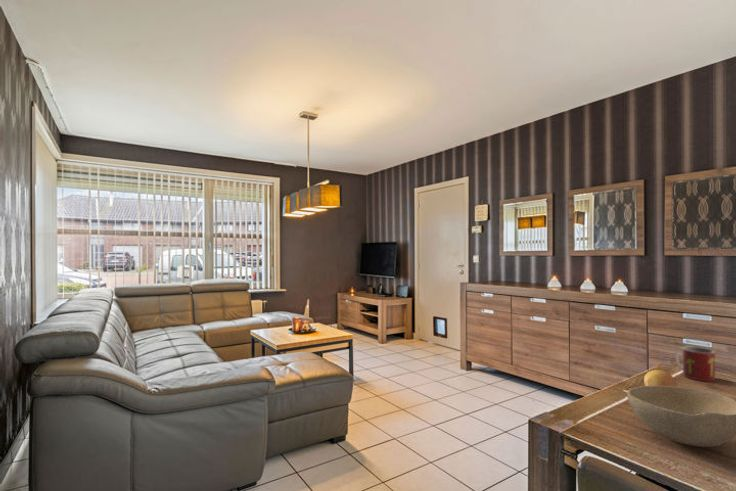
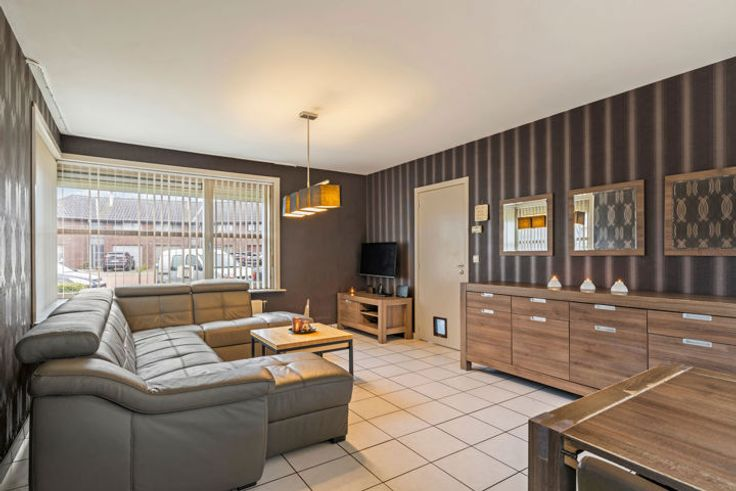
- fruit (660, 383)
- bowl (682, 416)
- mug (693, 362)
